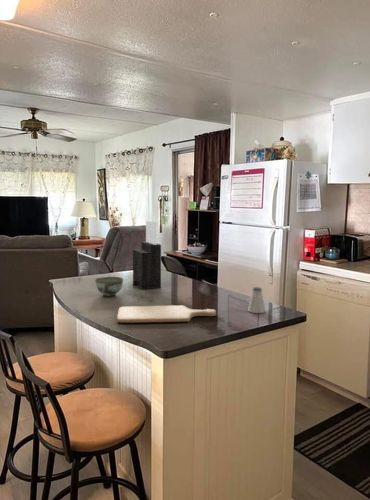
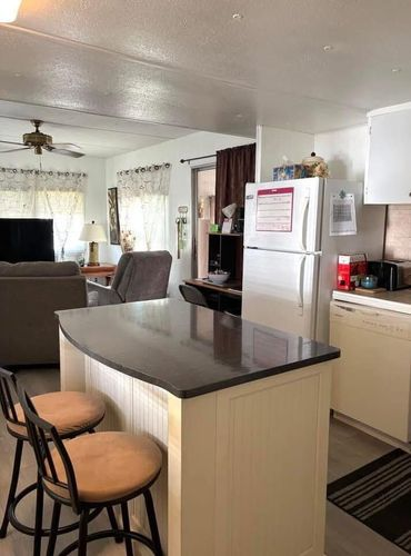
- chopping board (167, 313)
- bowl (109, 287)
- saltshaker (256, 299)
- knife block (144, 253)
